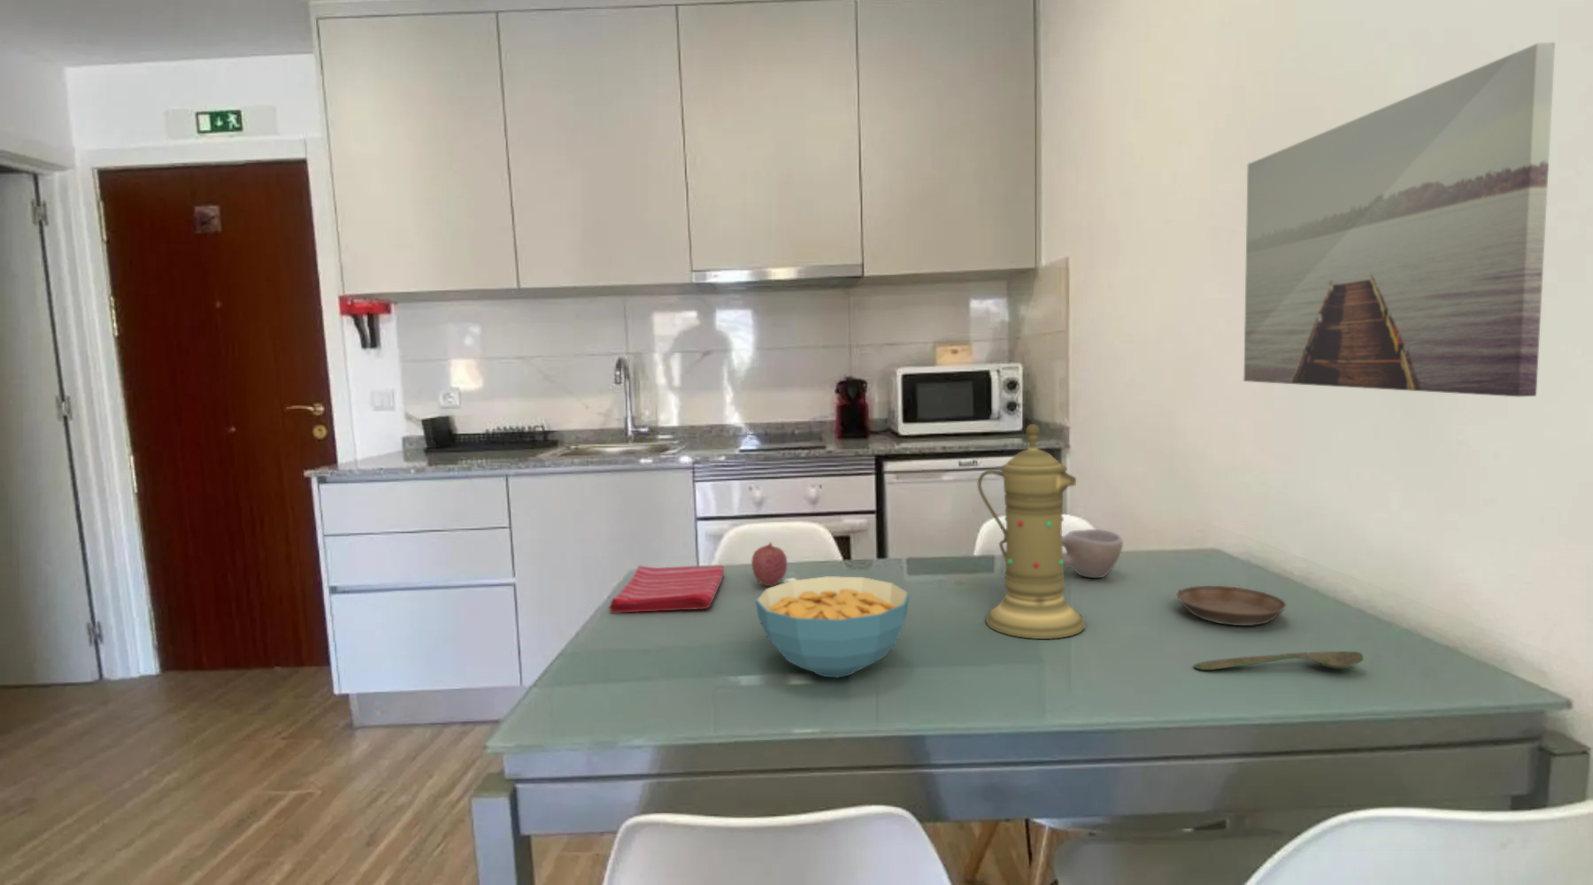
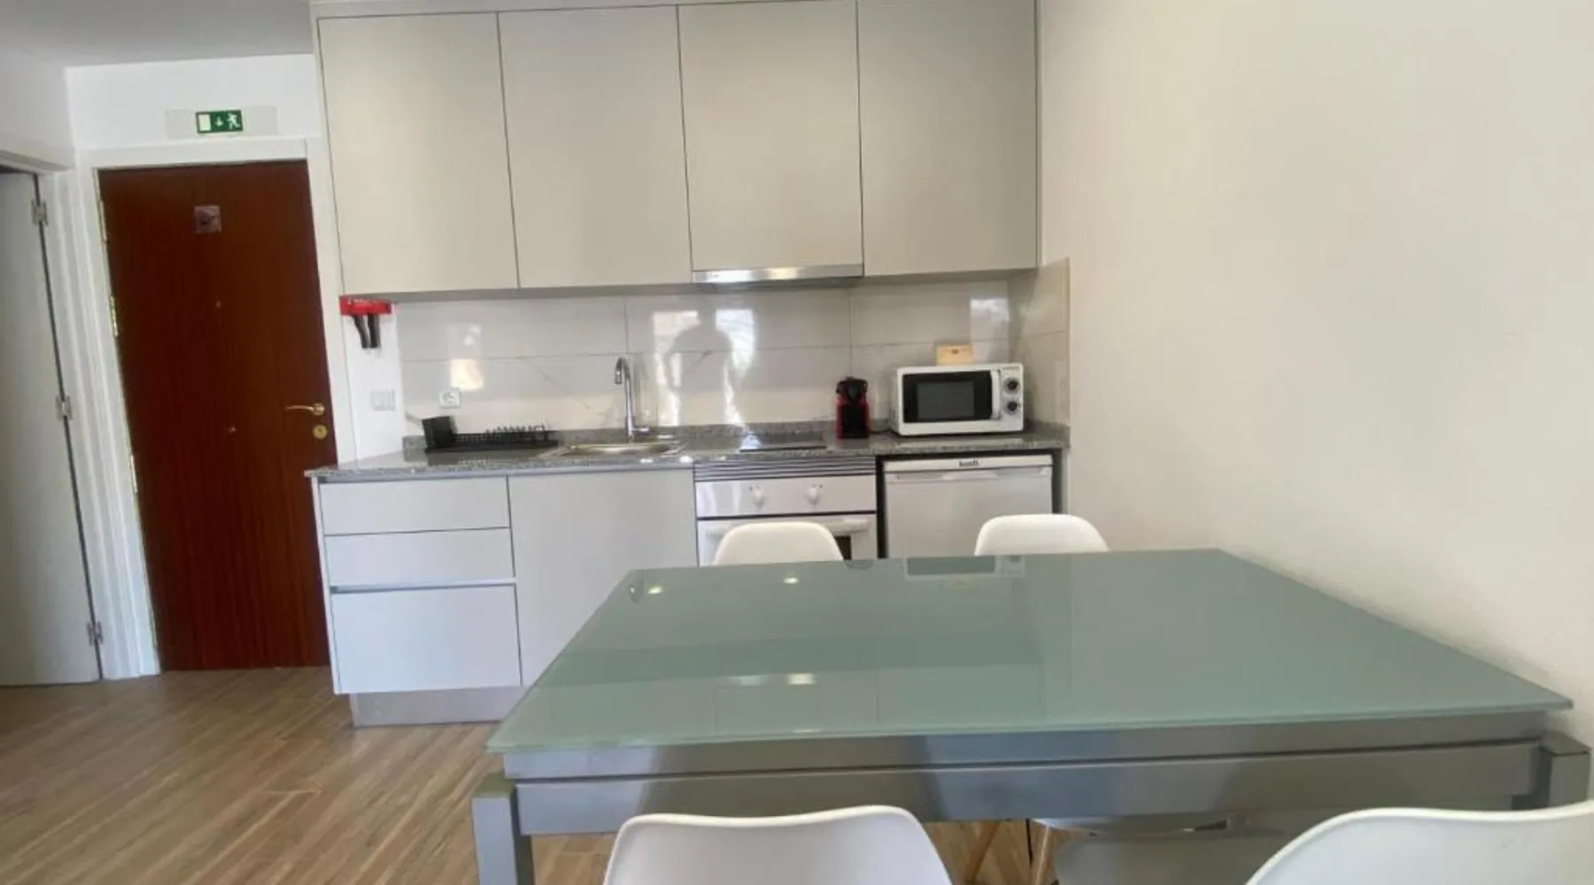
- cup (1086, 555)
- dish towel (670, 585)
- spoon (1276, 659)
- cereal bowl (834, 632)
- coffee pot (1026, 523)
- wall art (1360, 254)
- saucer (1229, 606)
- fruit (769, 563)
